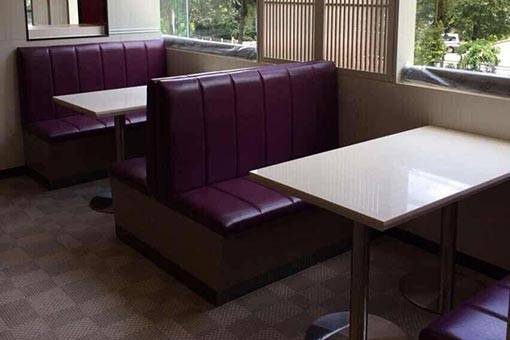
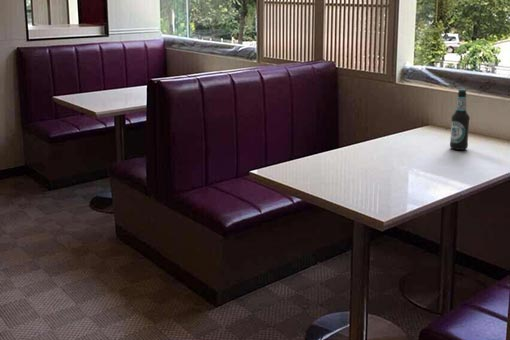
+ bottle (460, 119)
